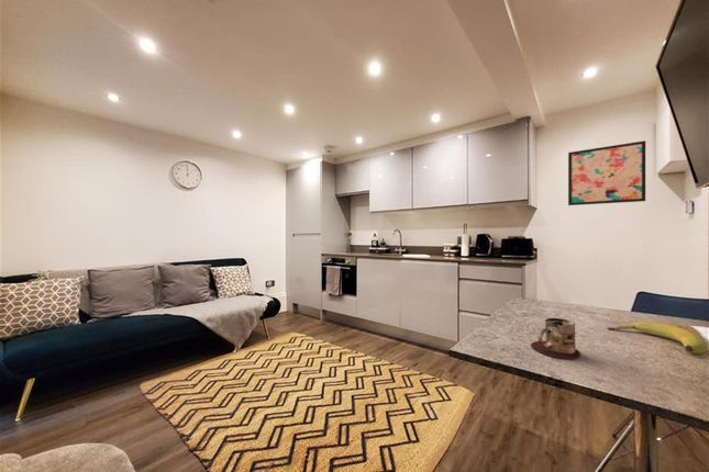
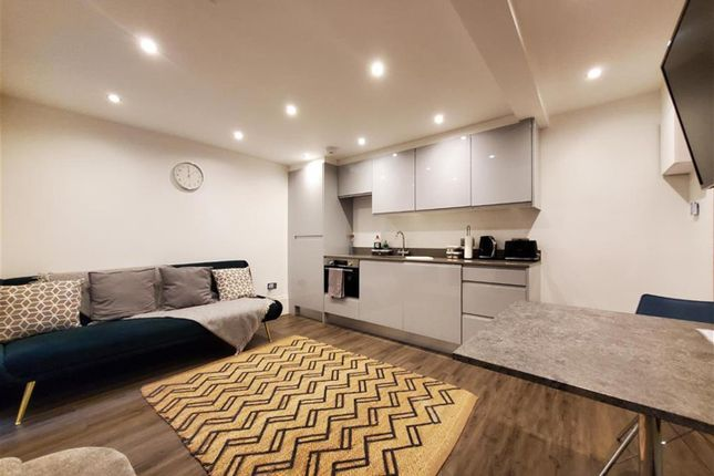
- wall art (603, 175)
- banana (652, 331)
- mug (554, 335)
